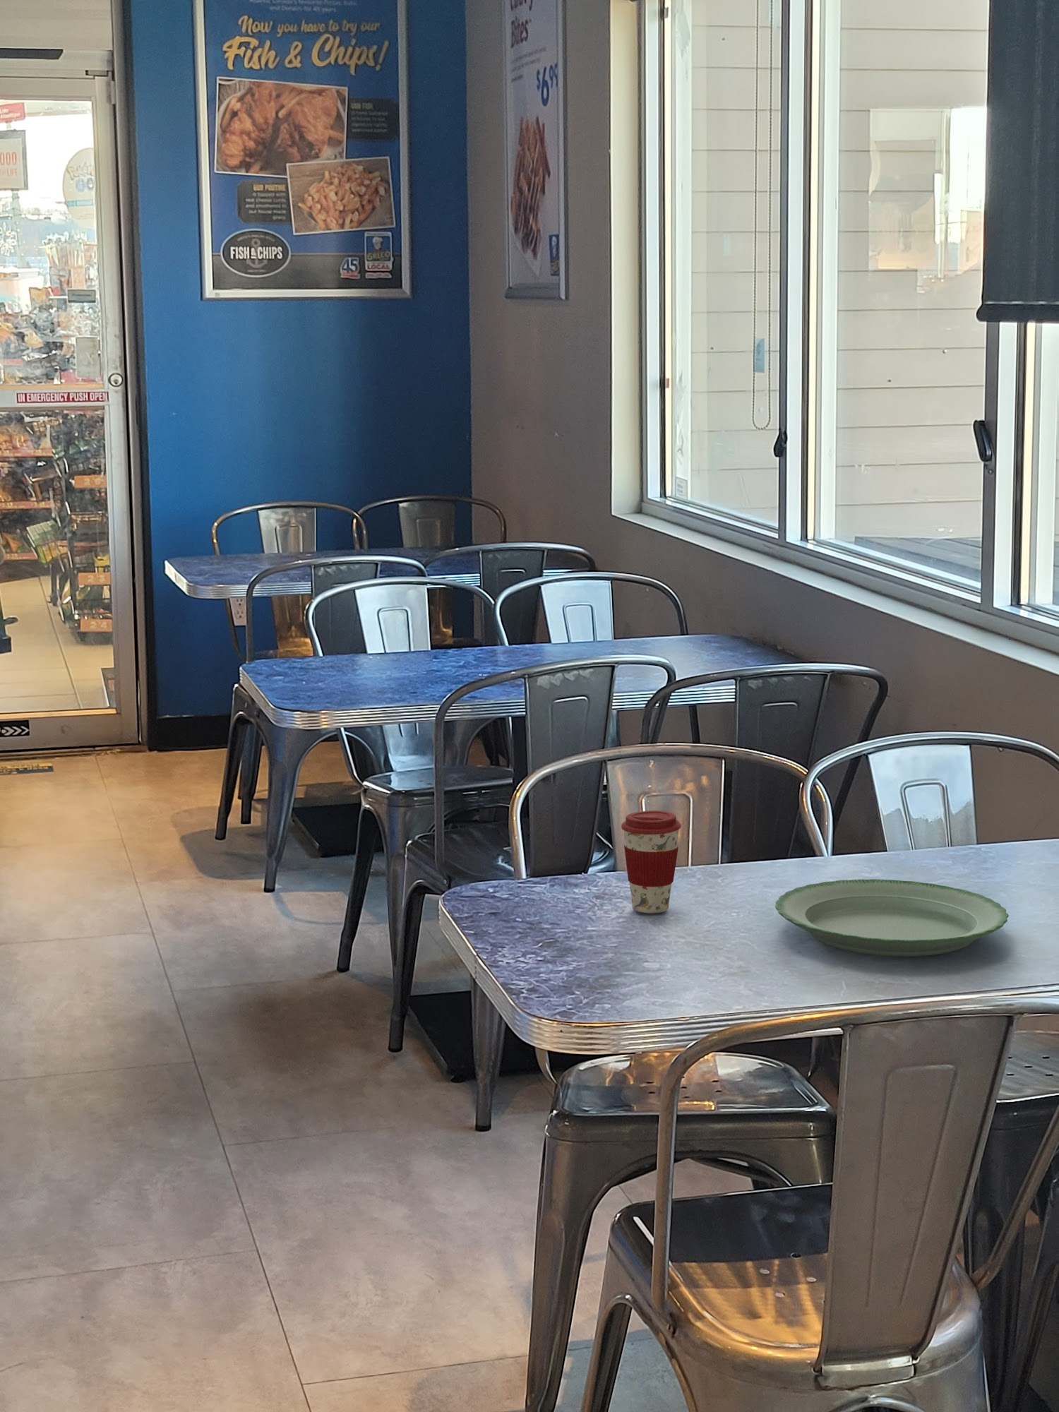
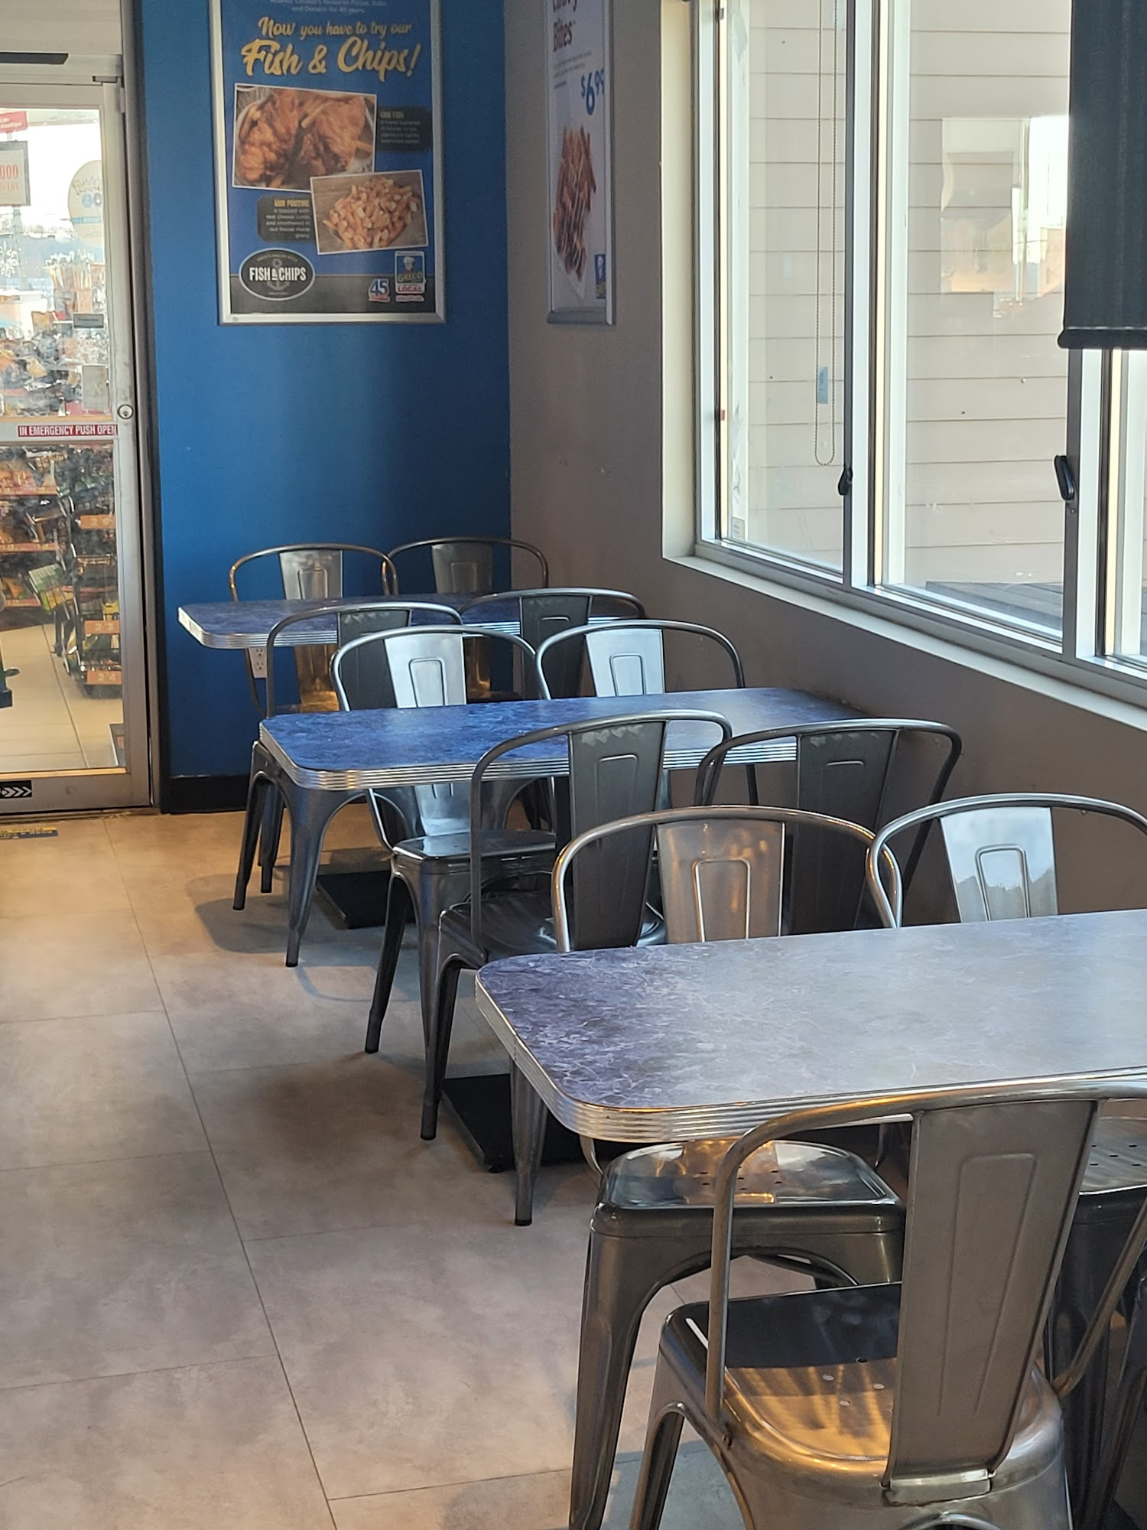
- plate (890, 919)
- coffee cup (651, 862)
